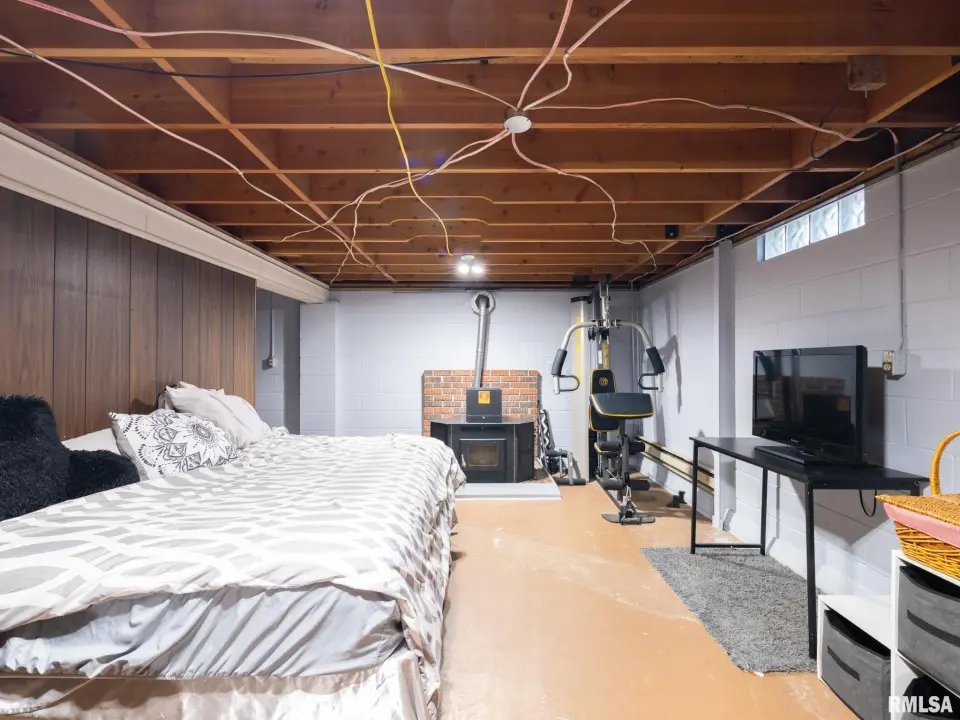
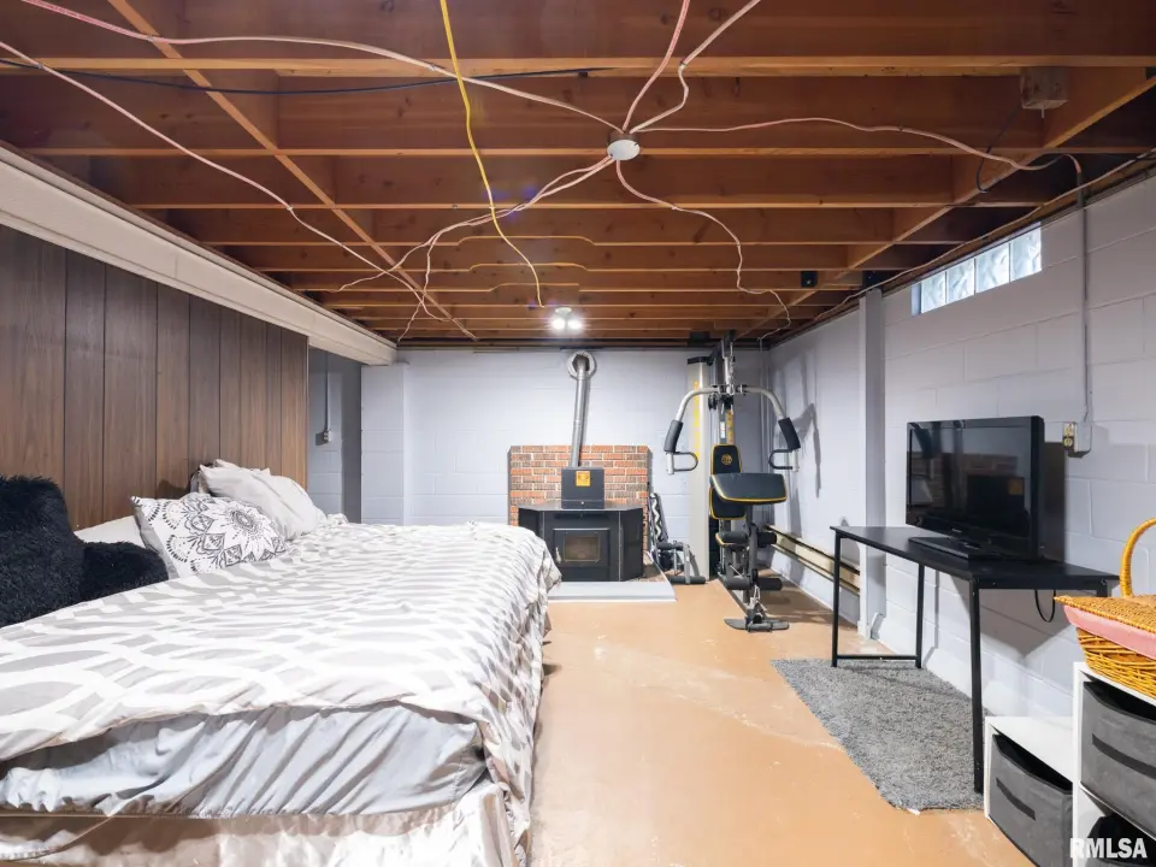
- boots (676, 498)
